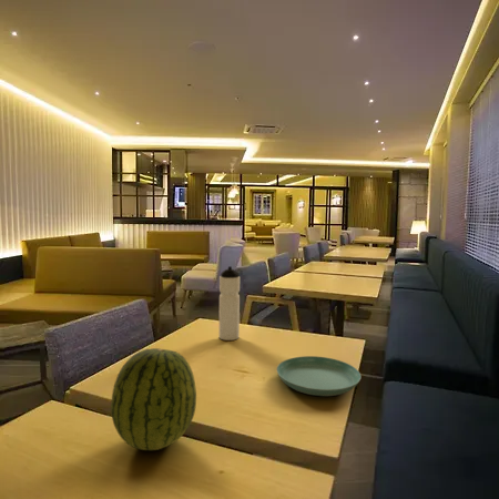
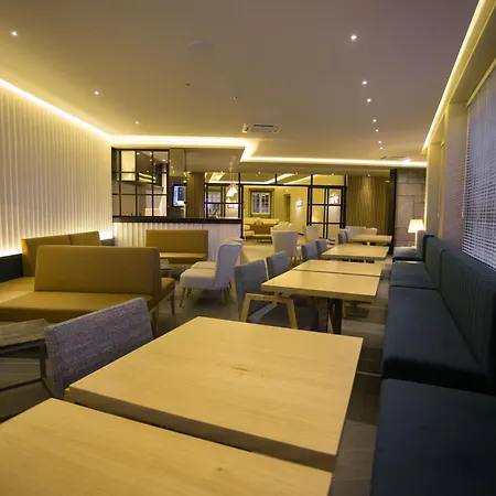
- fruit (154, 396)
- saucer (317, 376)
- water bottle (228, 302)
